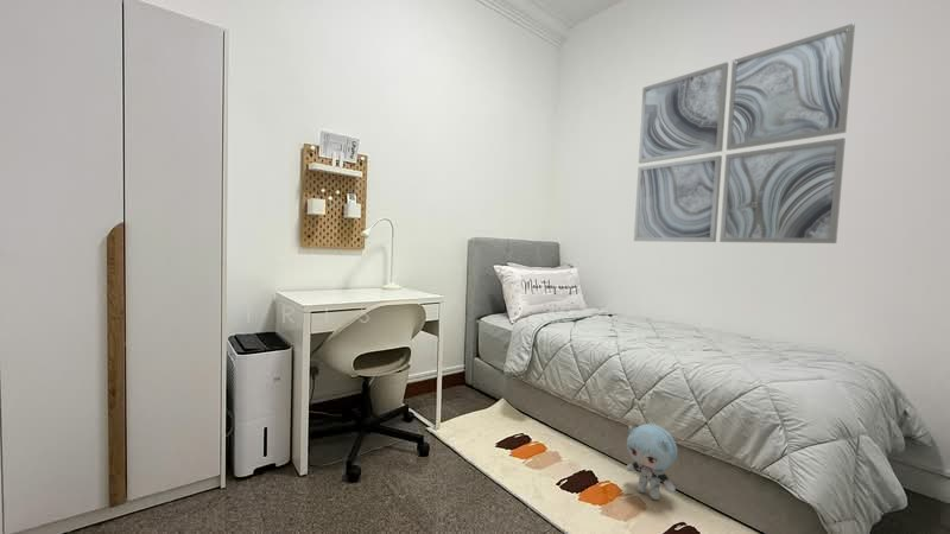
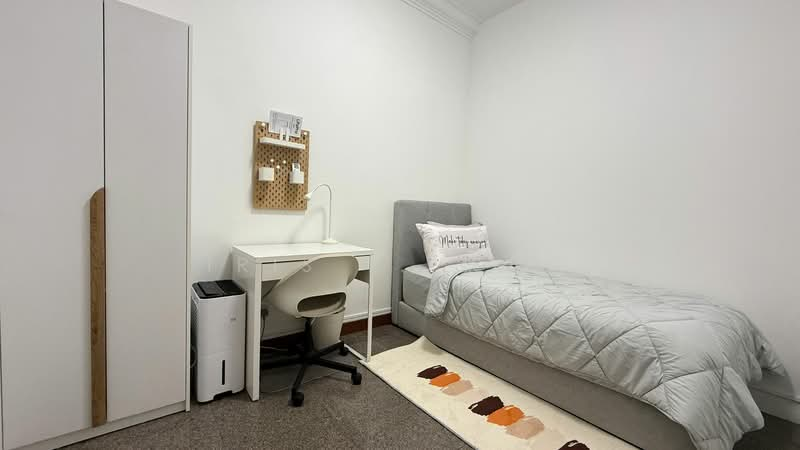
- plush toy (650, 460)
- wall art (726, 154)
